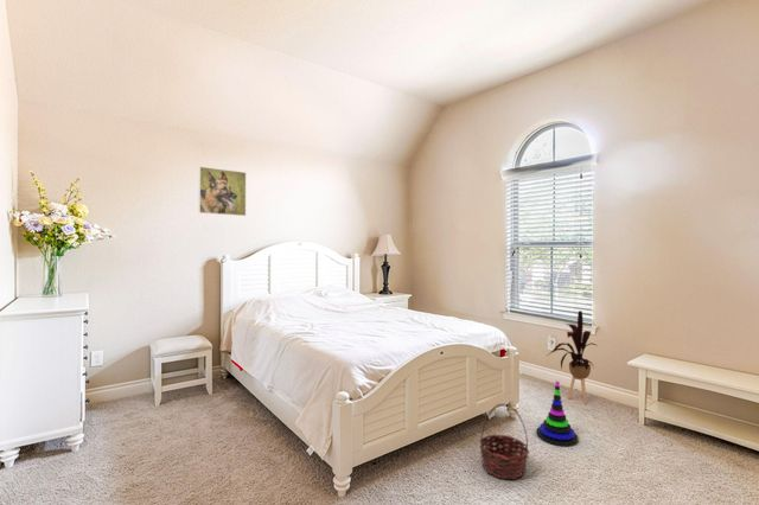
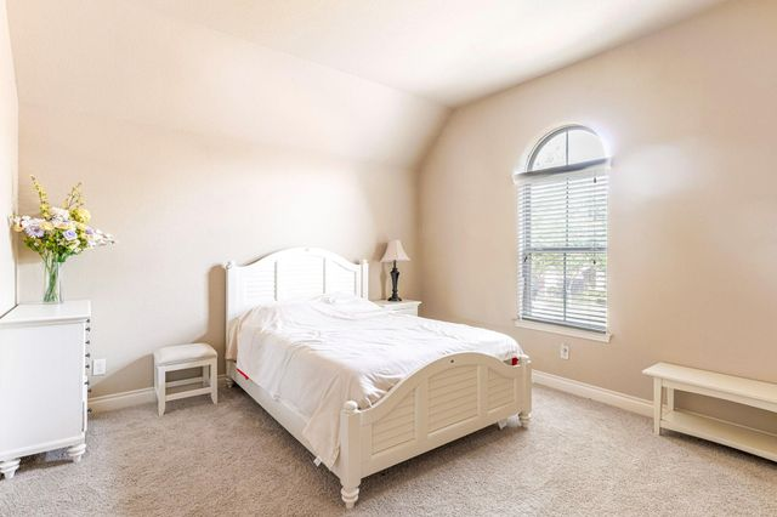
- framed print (223, 192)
- house plant (573, 353)
- stacking toy (556, 409)
- basket (503, 436)
